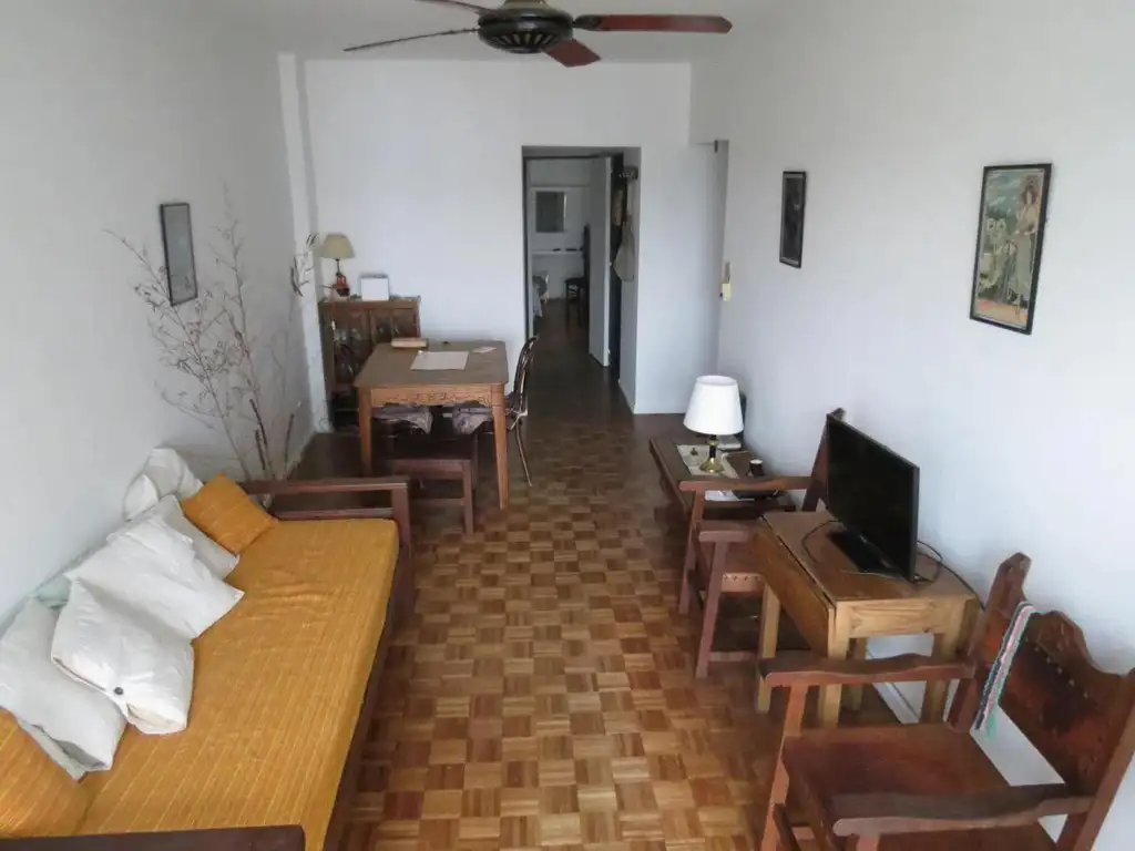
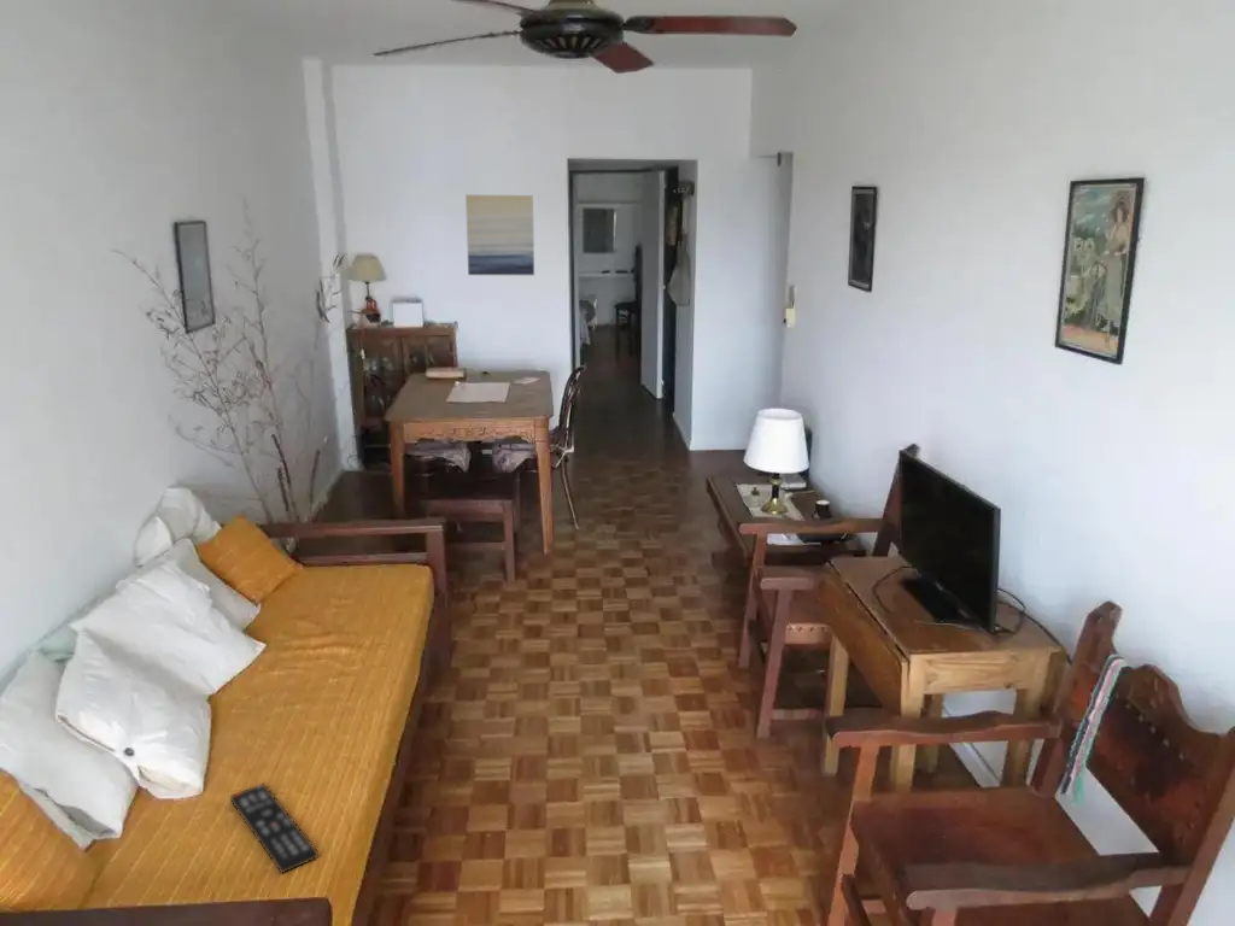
+ remote control (271, 824)
+ wall art (501, 235)
